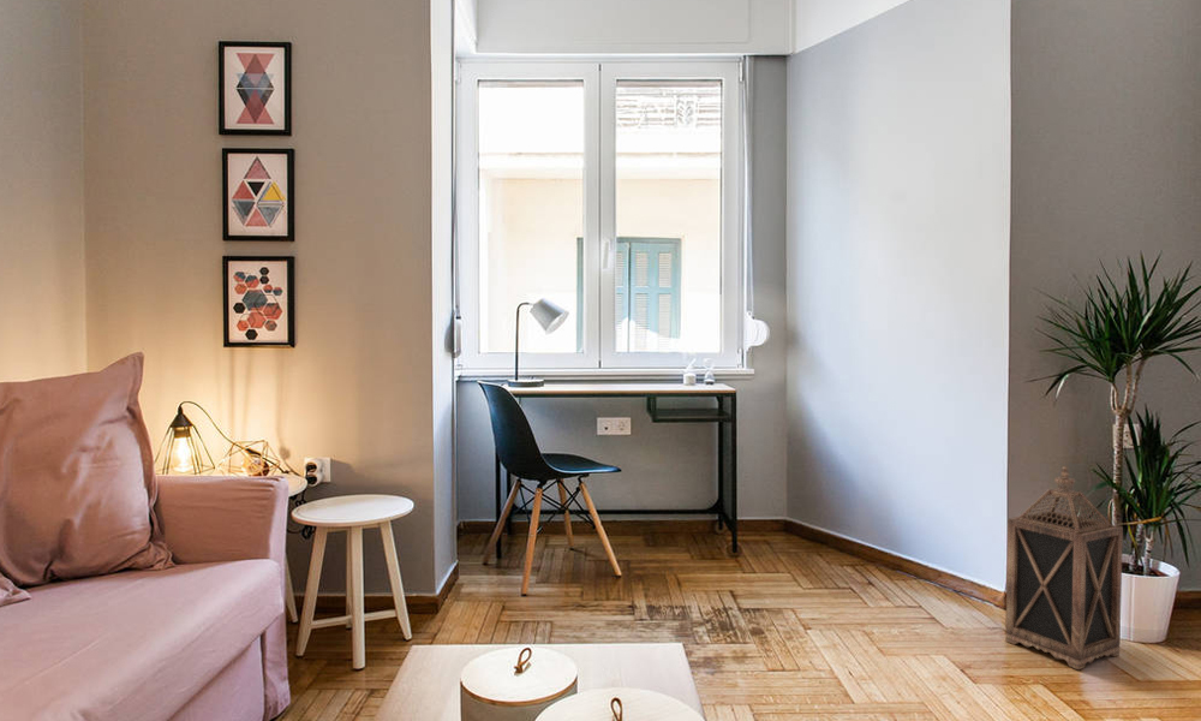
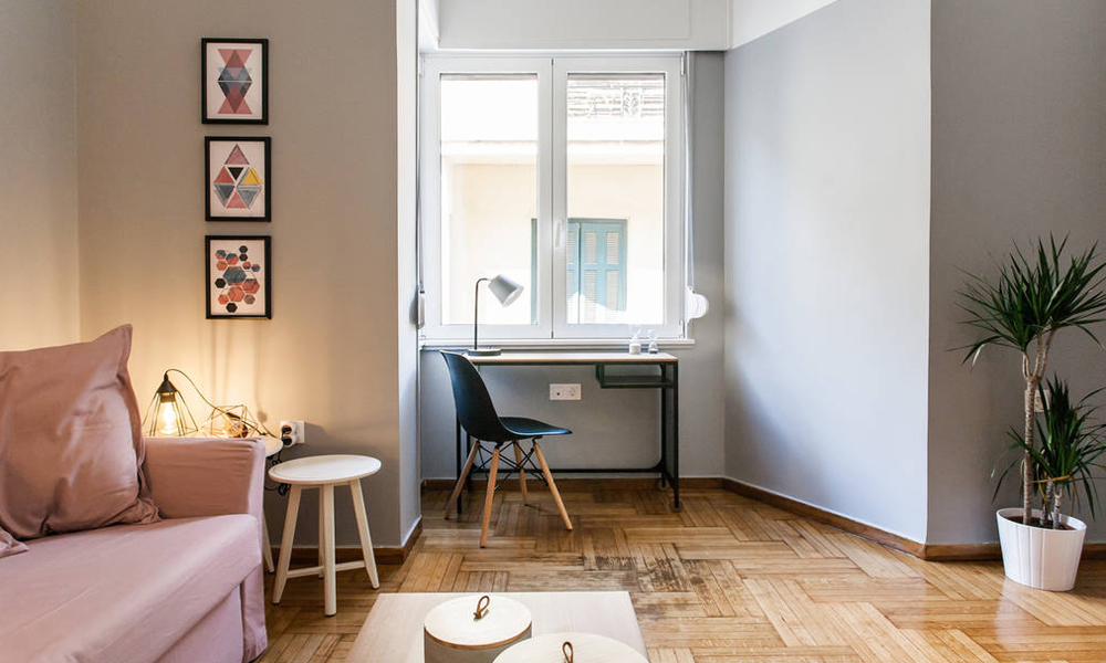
- lantern (1063, 558)
